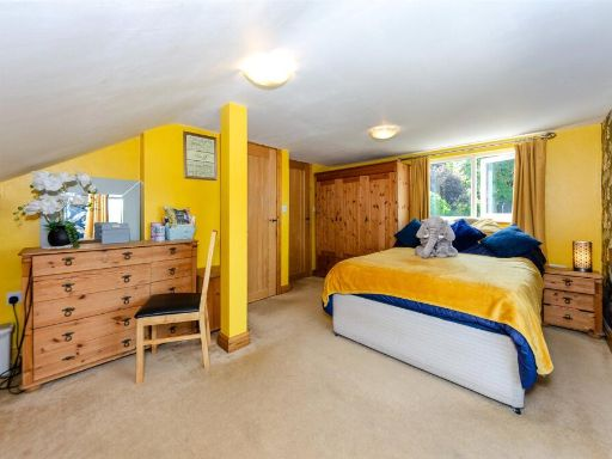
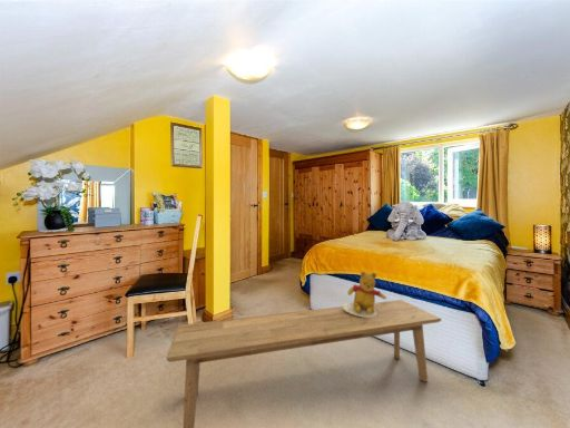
+ teddy bear (363, 291)
+ bench (313, 344)
